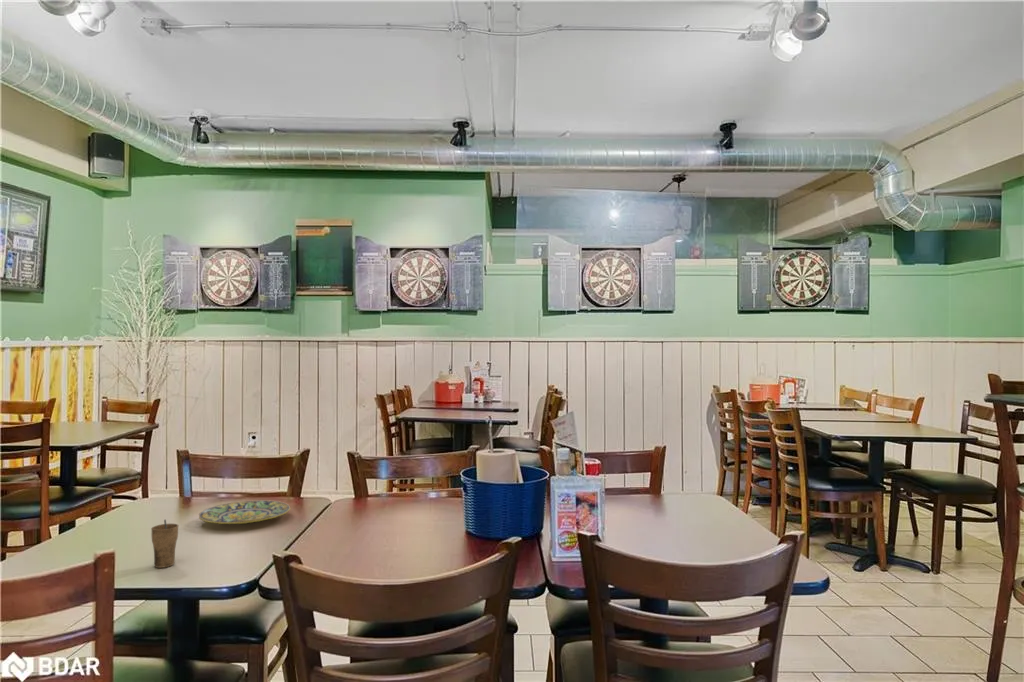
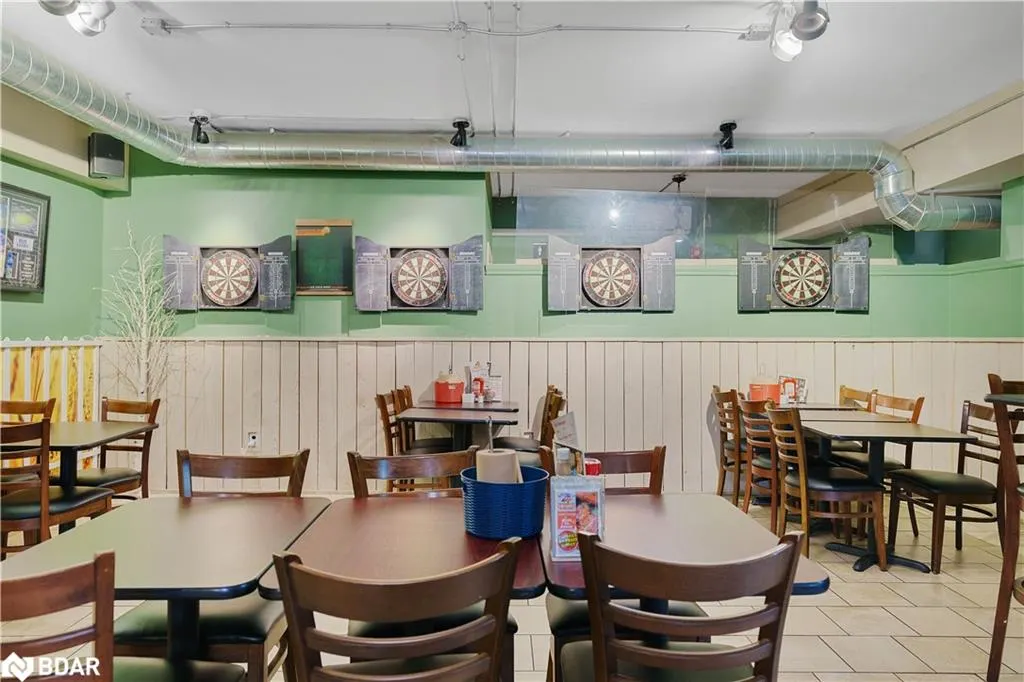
- plate (245, 515)
- cup (164, 540)
